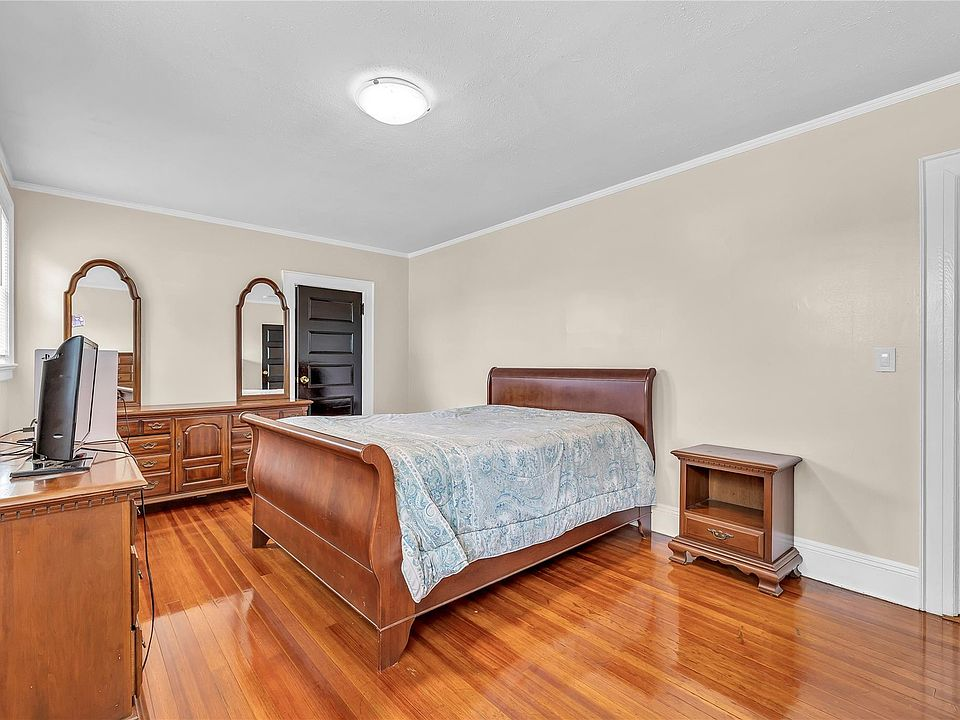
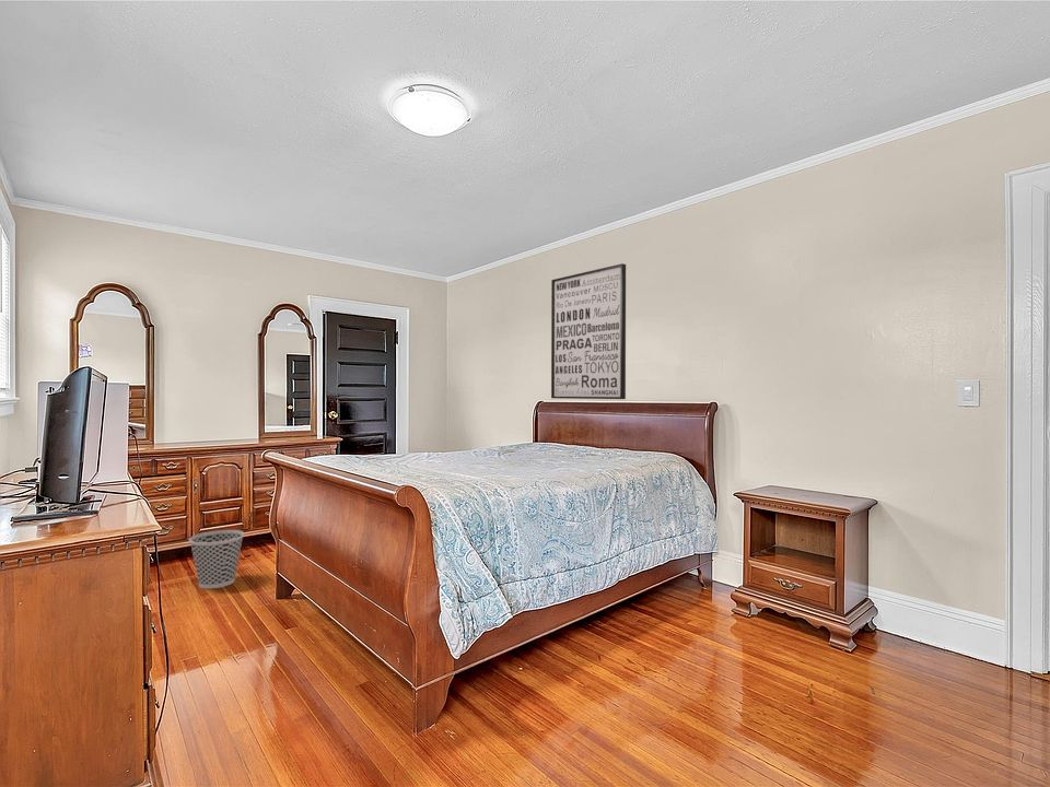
+ wastebasket (217, 559)
+ wall art (585, 336)
